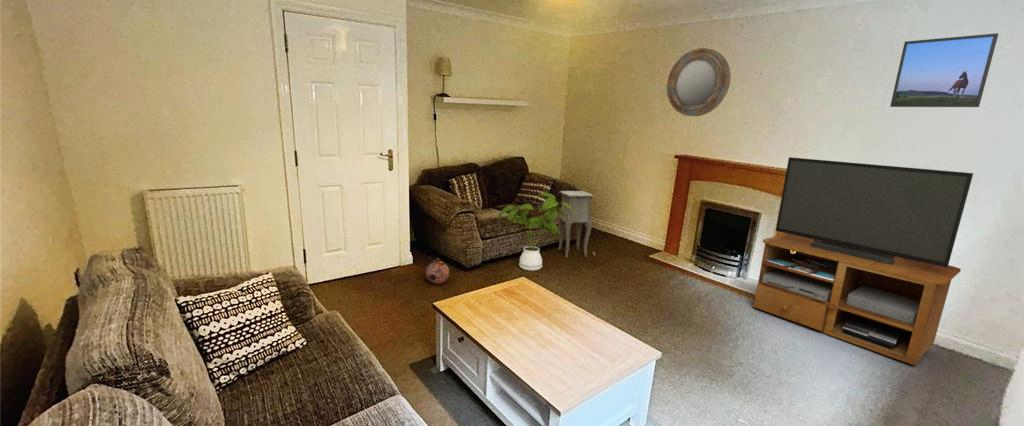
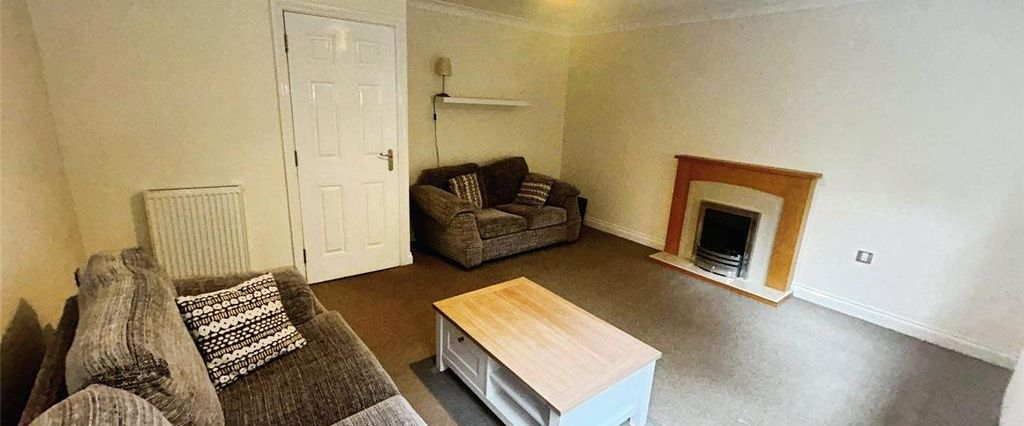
- house plant (543, 231)
- decorative ball (437, 270)
- side table (573, 222)
- tv stand (853, 247)
- home mirror (696, 82)
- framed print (940, 72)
